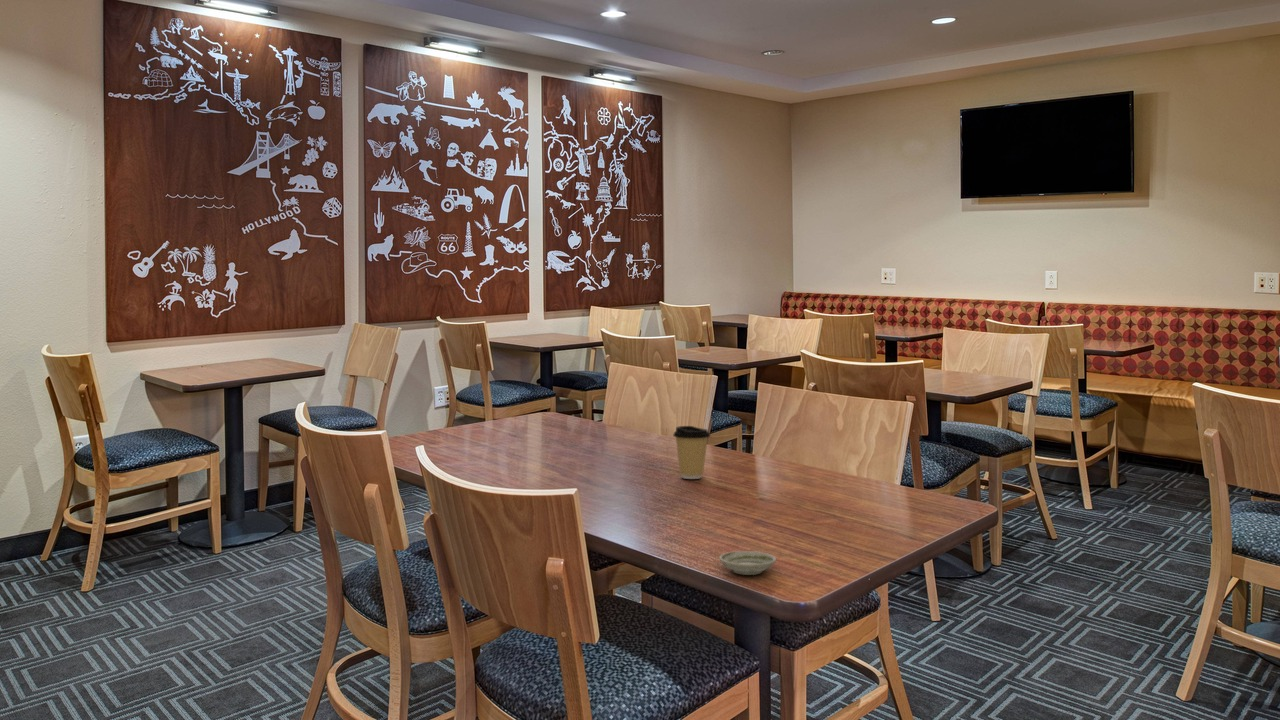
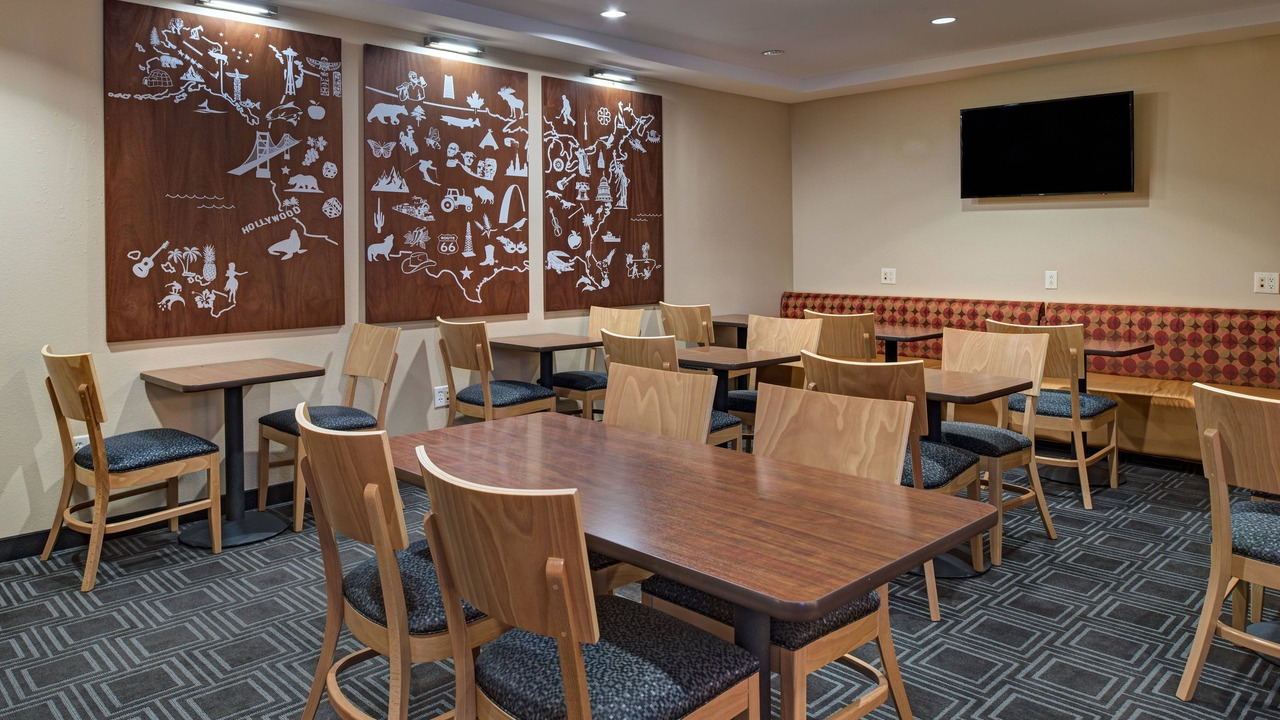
- saucer (747, 564)
- coffee cup (691, 452)
